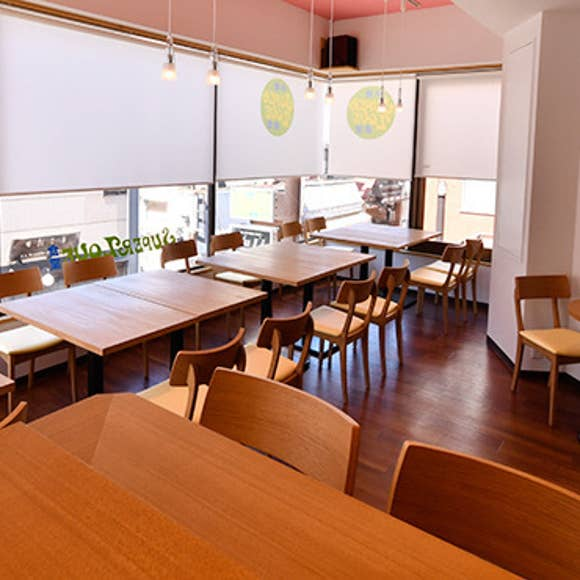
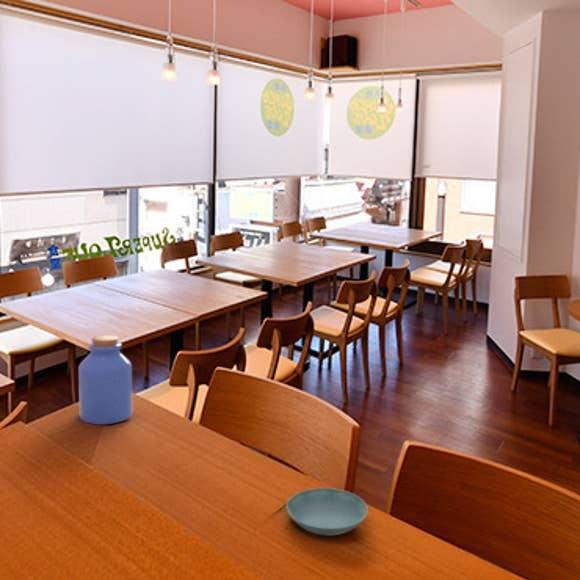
+ jar (105, 377)
+ saucer (326, 513)
